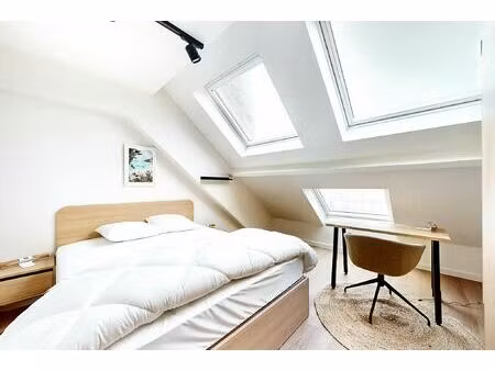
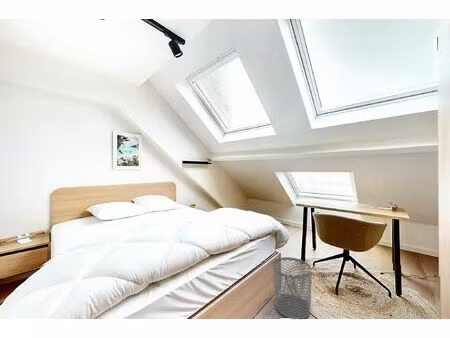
+ waste bin (292, 286)
